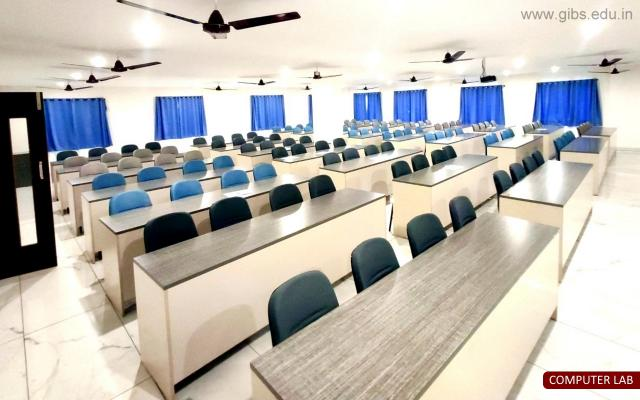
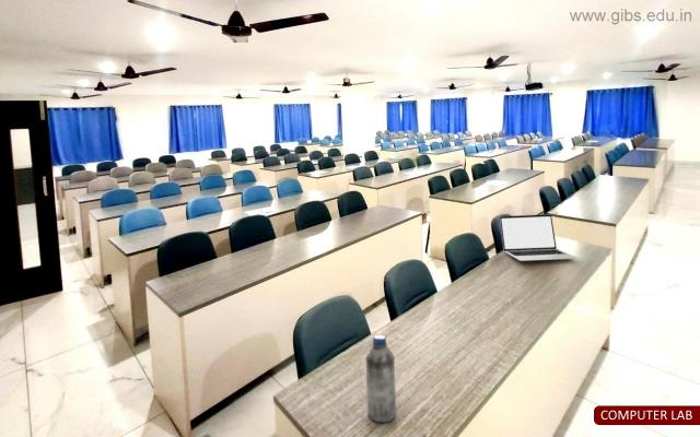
+ water bottle (381, 376)
+ laptop (536, 236)
